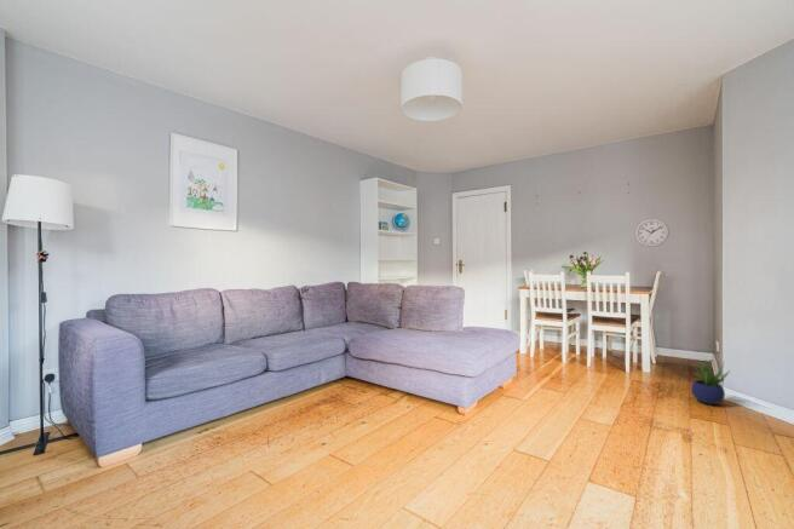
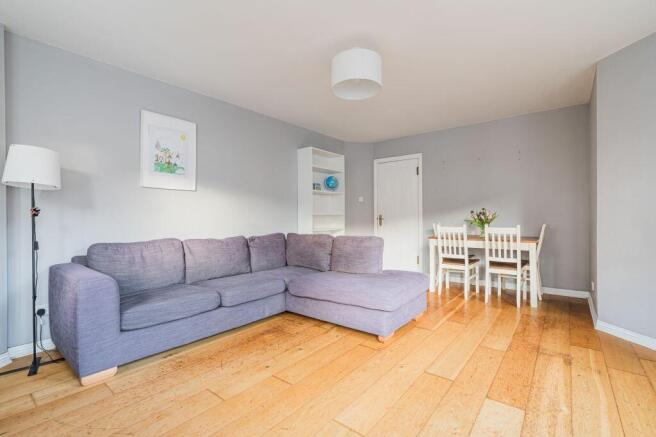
- potted plant (710, 381)
- wall clock (651, 232)
